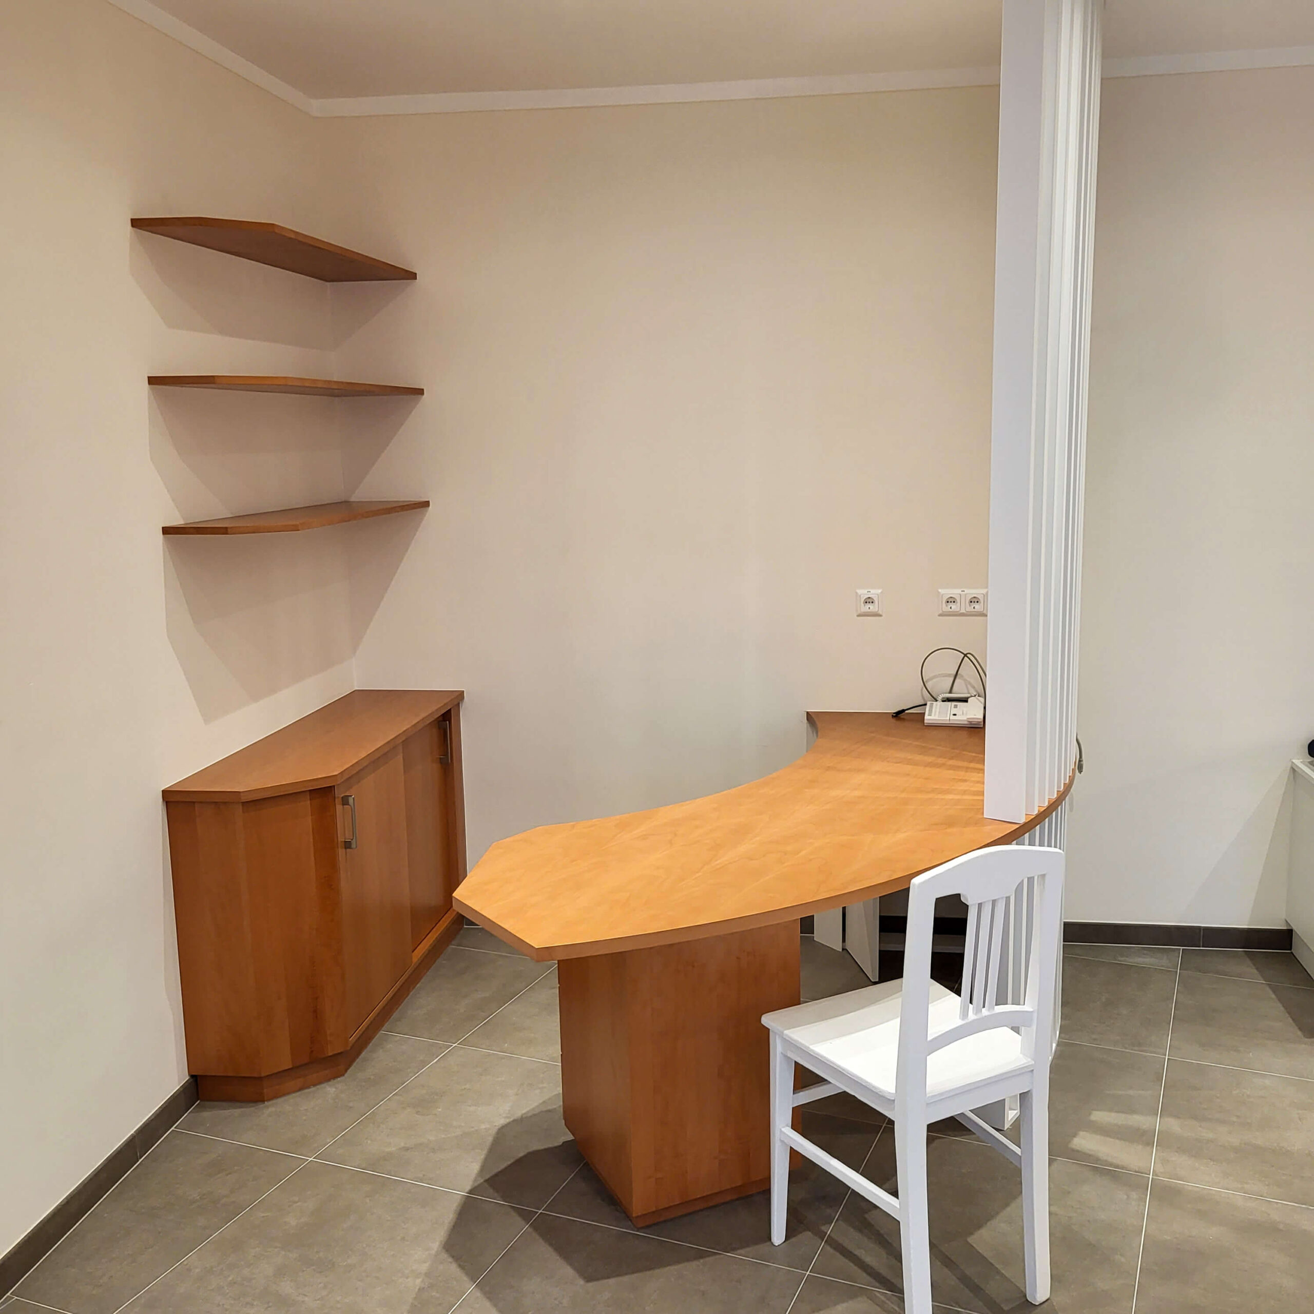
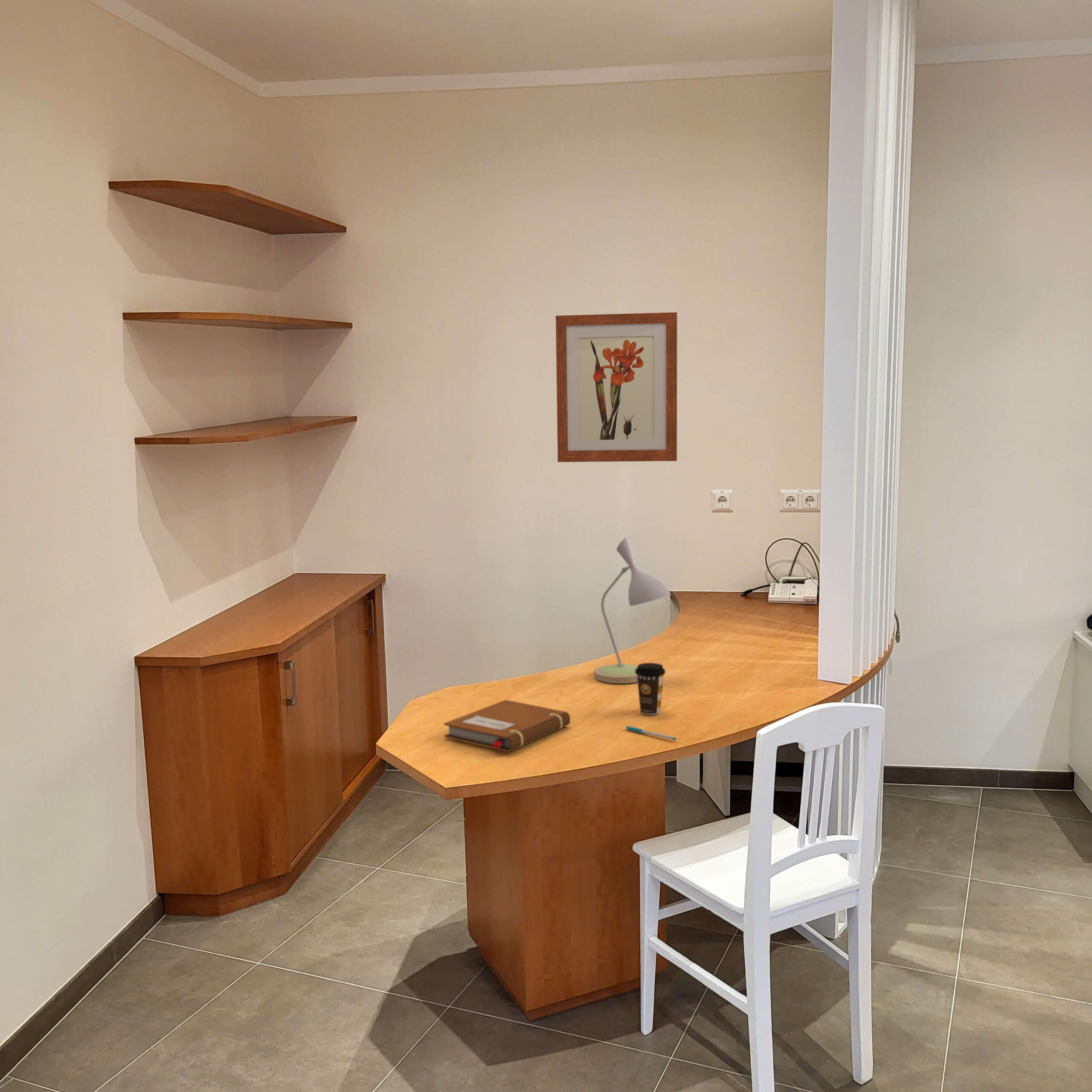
+ desk lamp (632, 606)
+ notebook (507, 725)
+ pen (651, 732)
+ wall art (616, 388)
+ coffee cup (650, 689)
